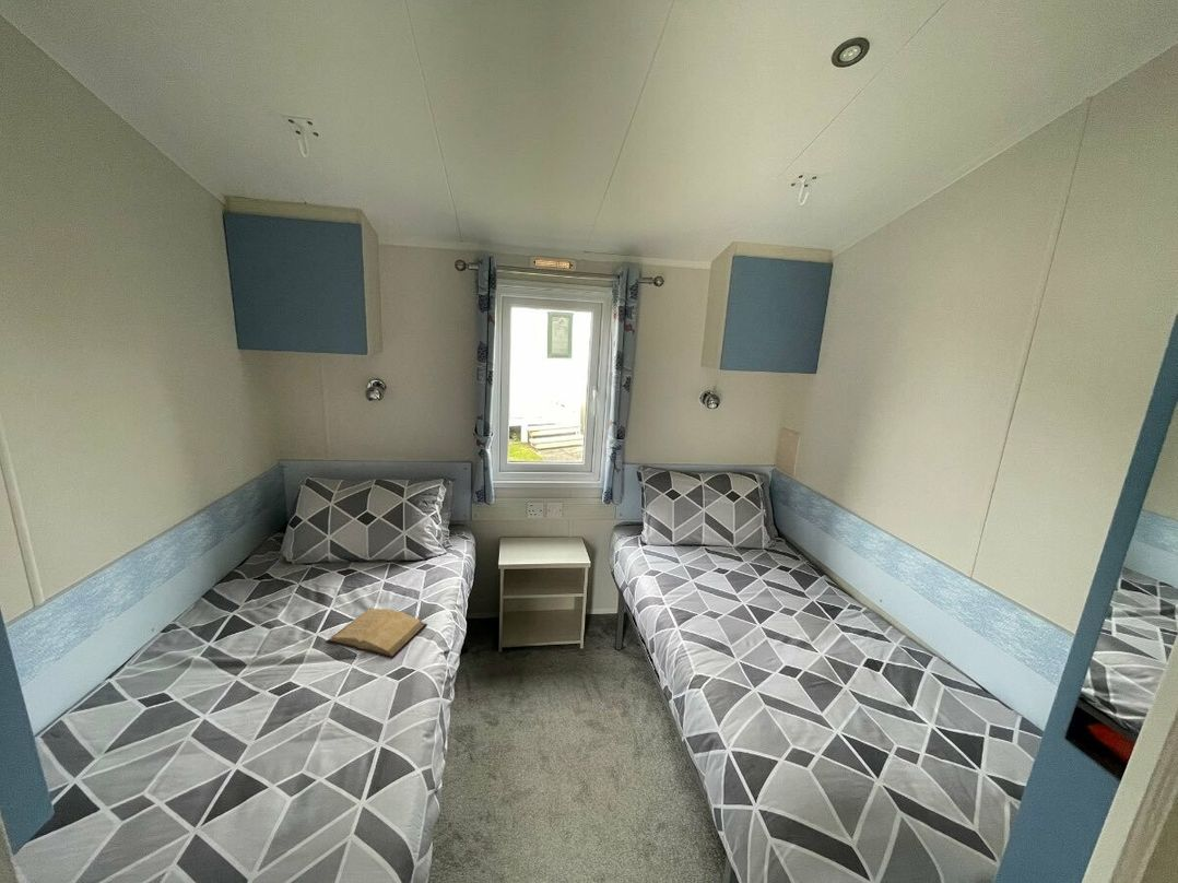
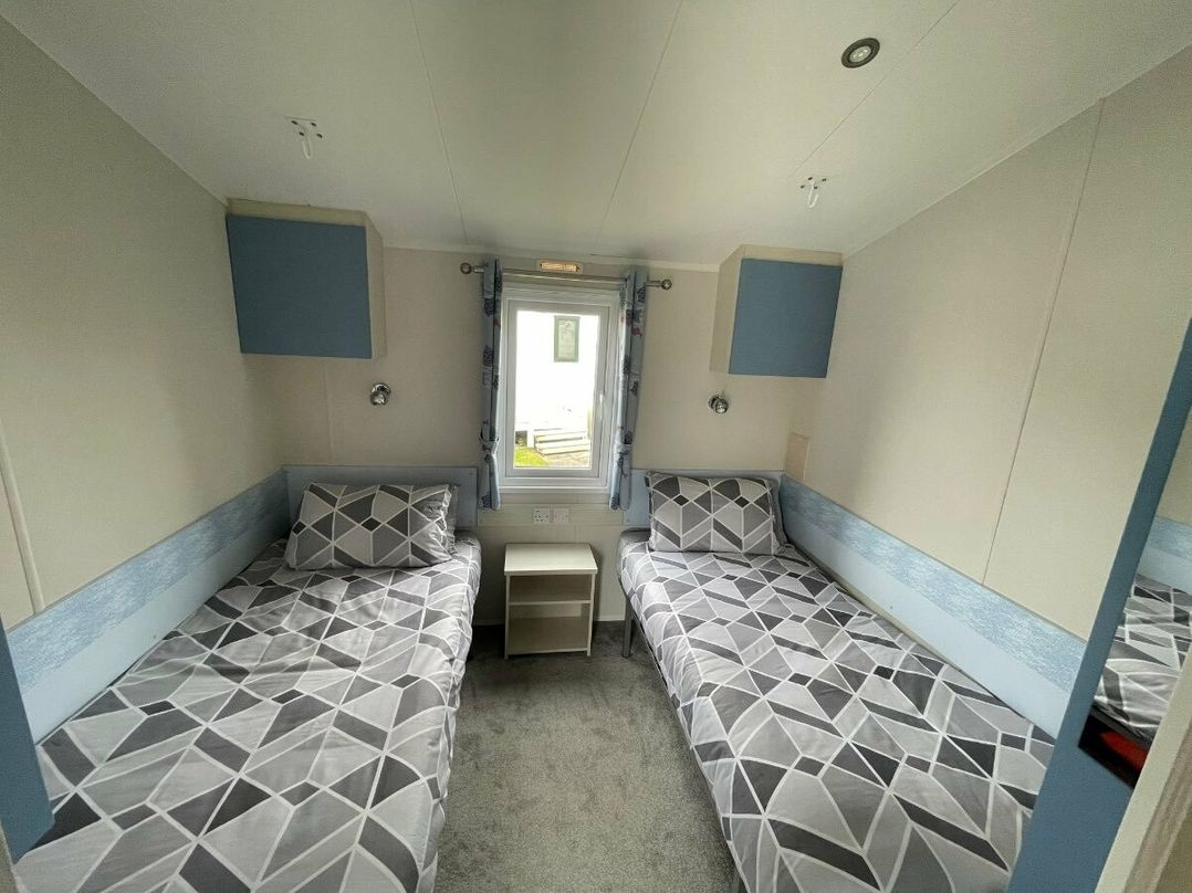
- book (378, 628)
